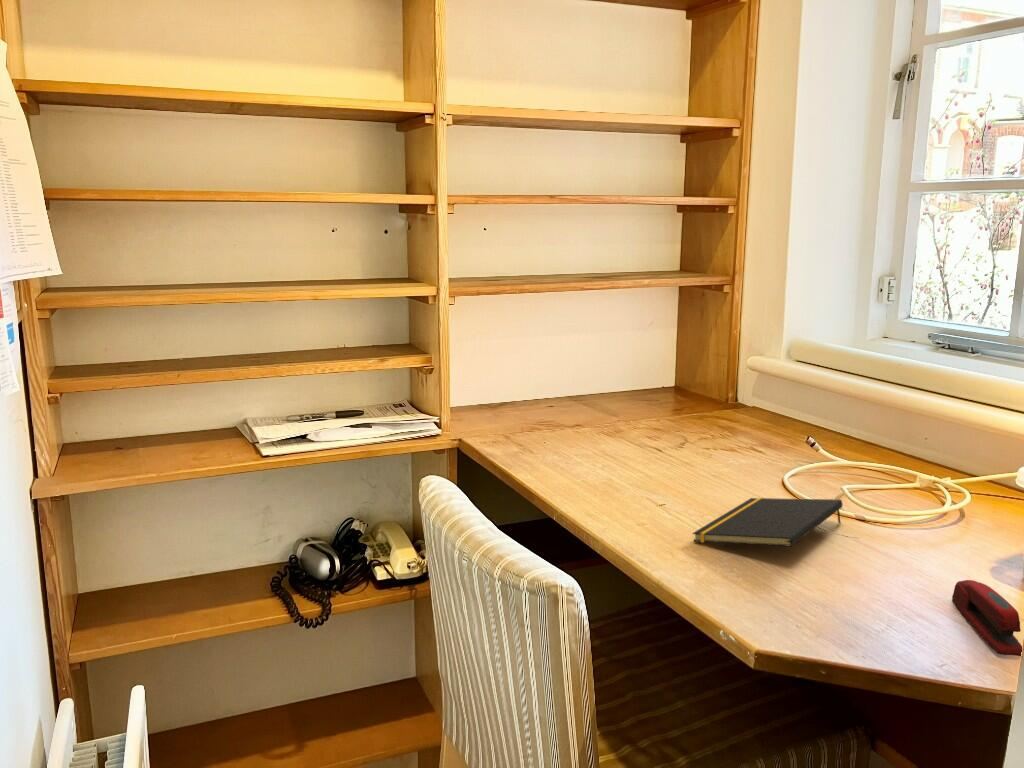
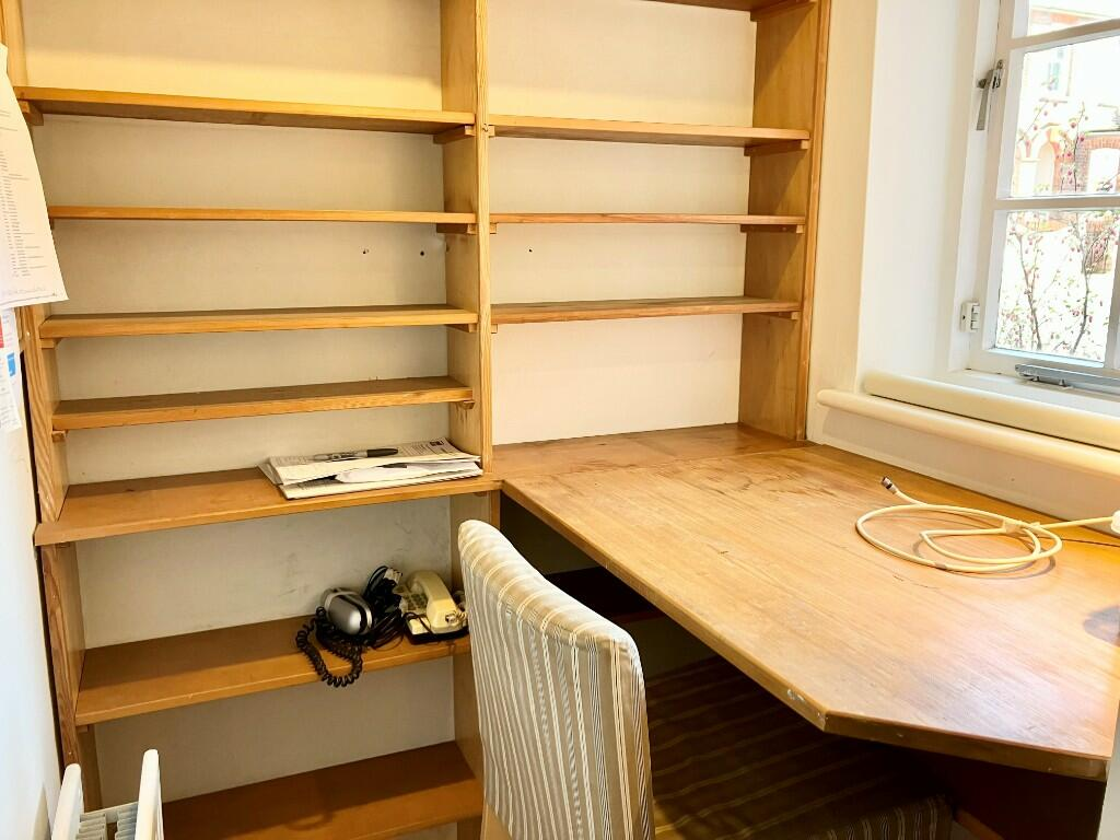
- stapler (987, 607)
- notepad (769, 520)
